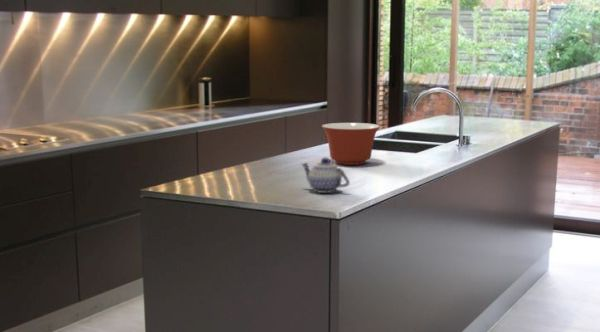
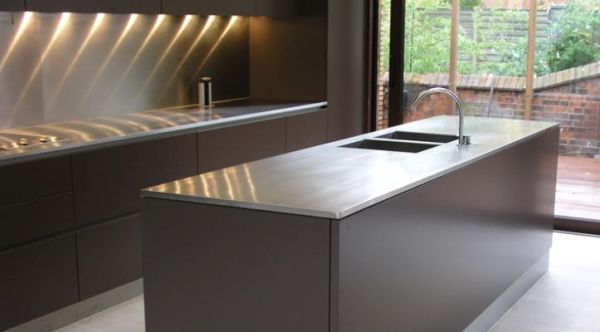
- teapot (324, 174)
- mixing bowl (350, 144)
